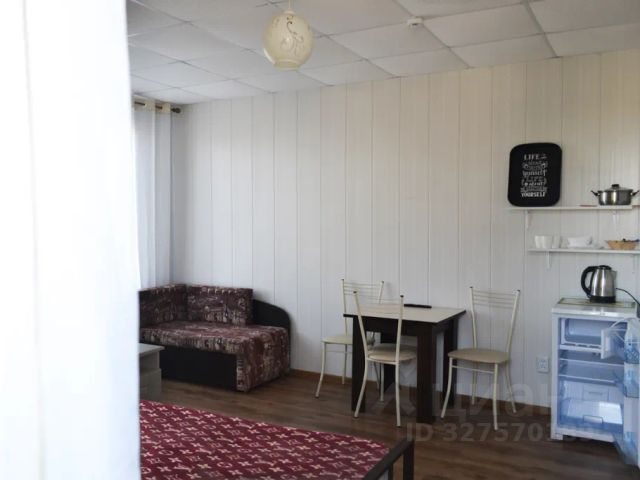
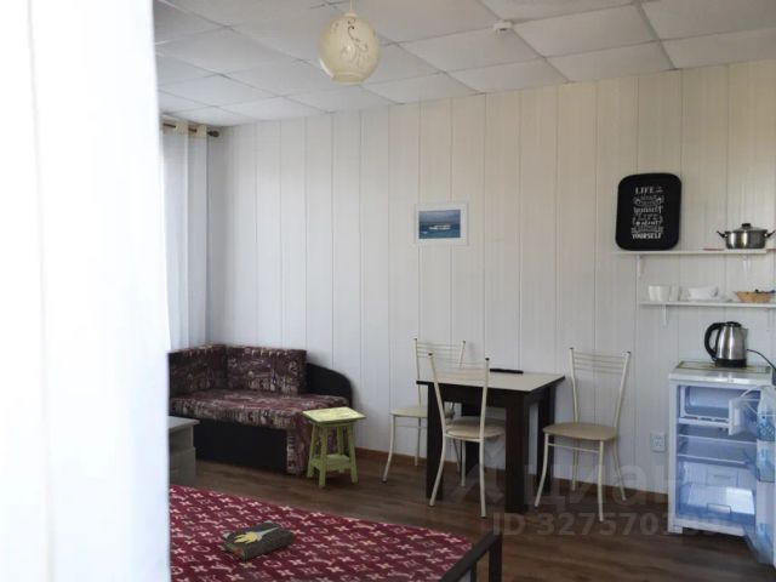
+ side table (338, 446)
+ hardback book (257, 538)
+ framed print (439, 224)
